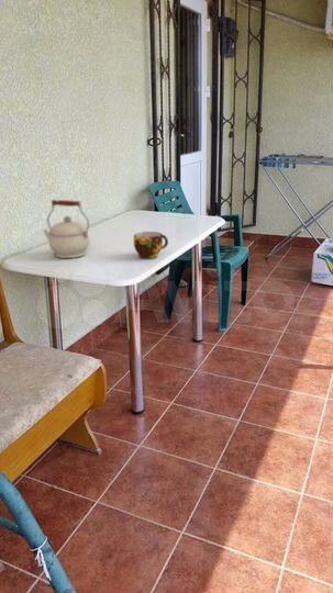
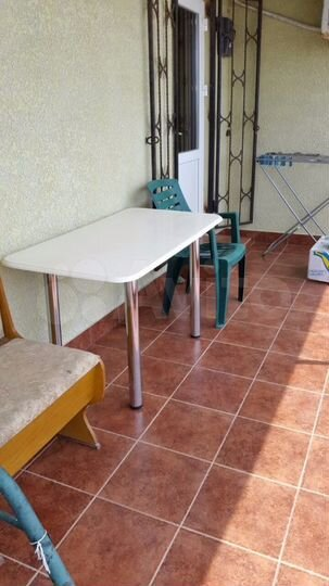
- kettle (65, 227)
- cup (149, 245)
